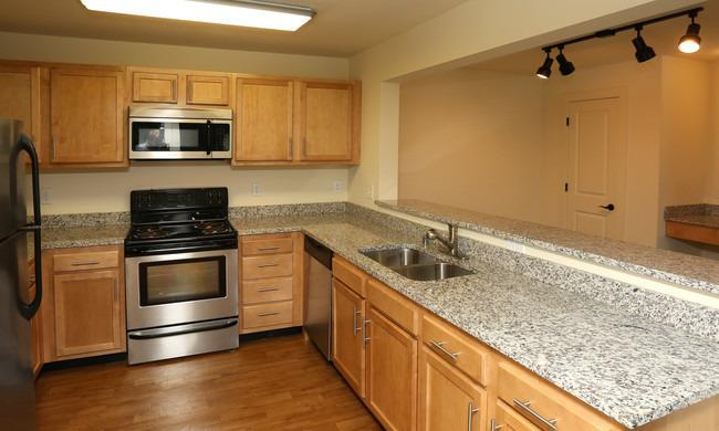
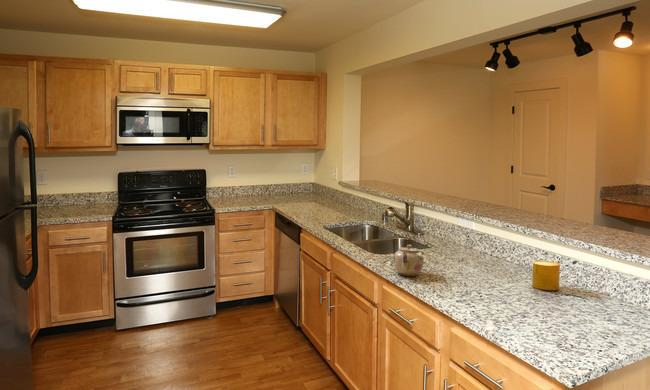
+ teapot (408, 259)
+ cup (545, 275)
